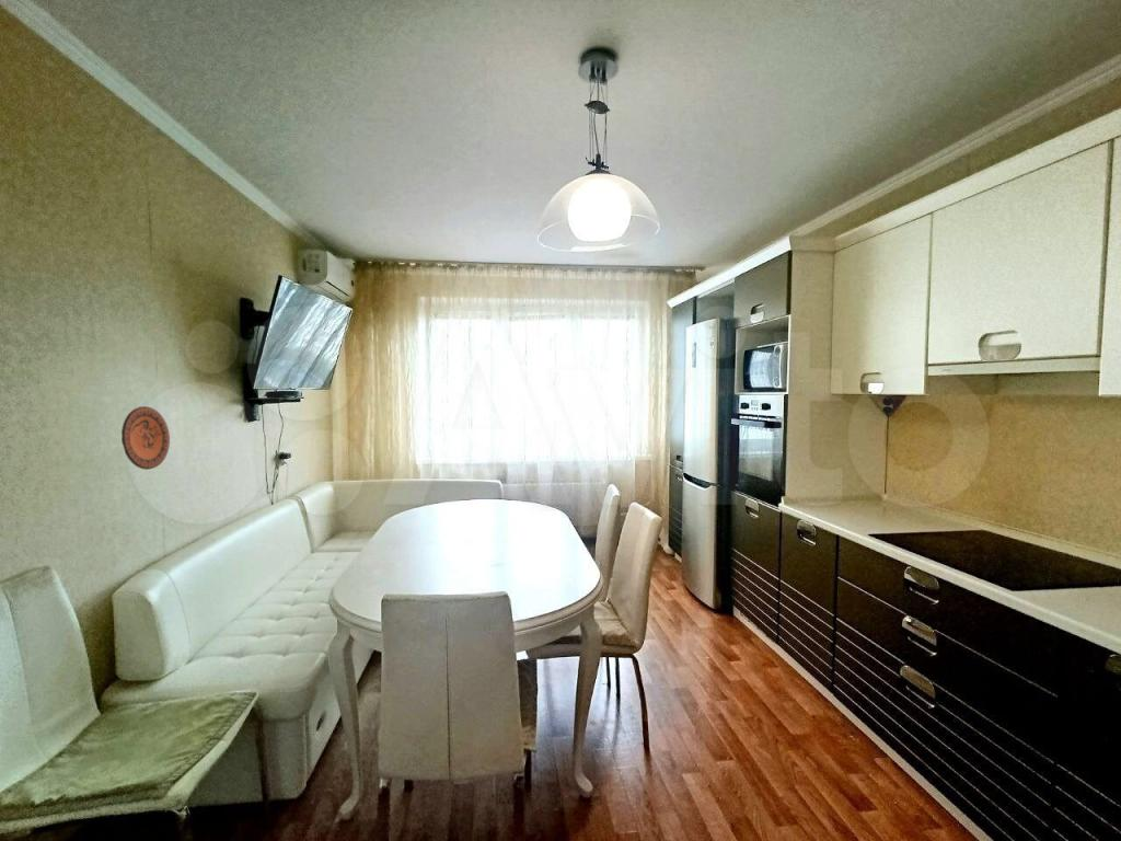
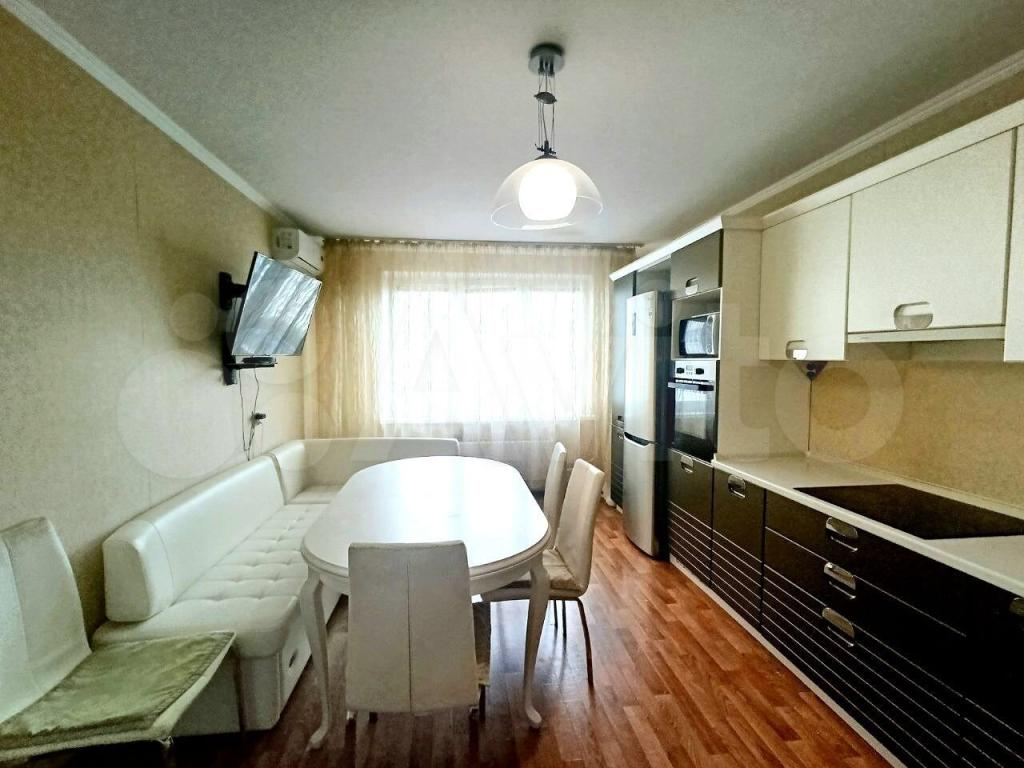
- decorative plate (146, 437)
